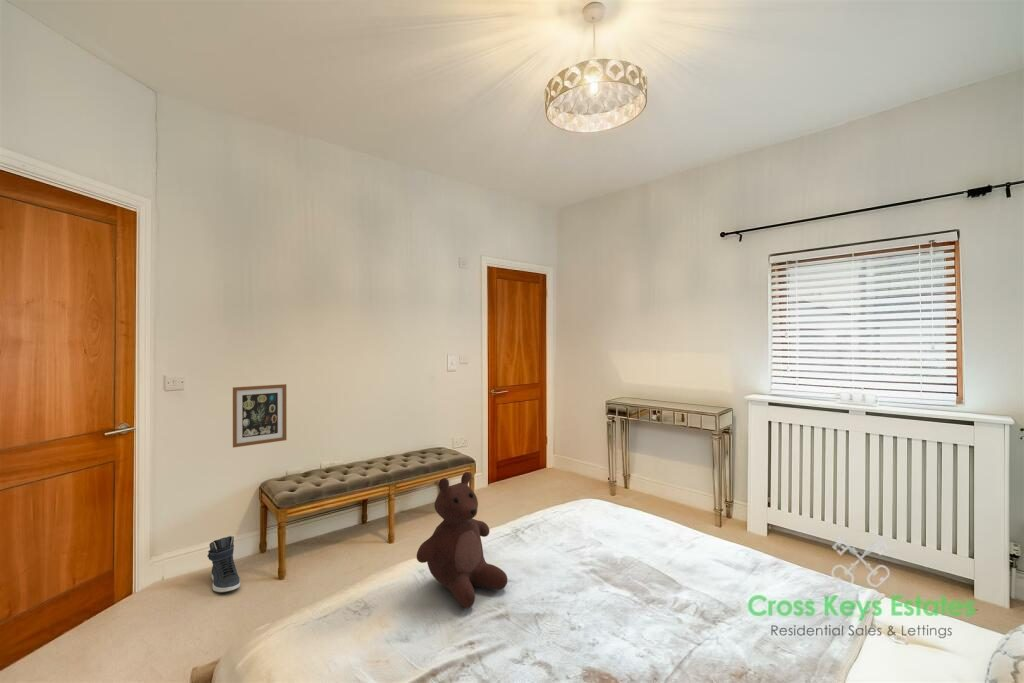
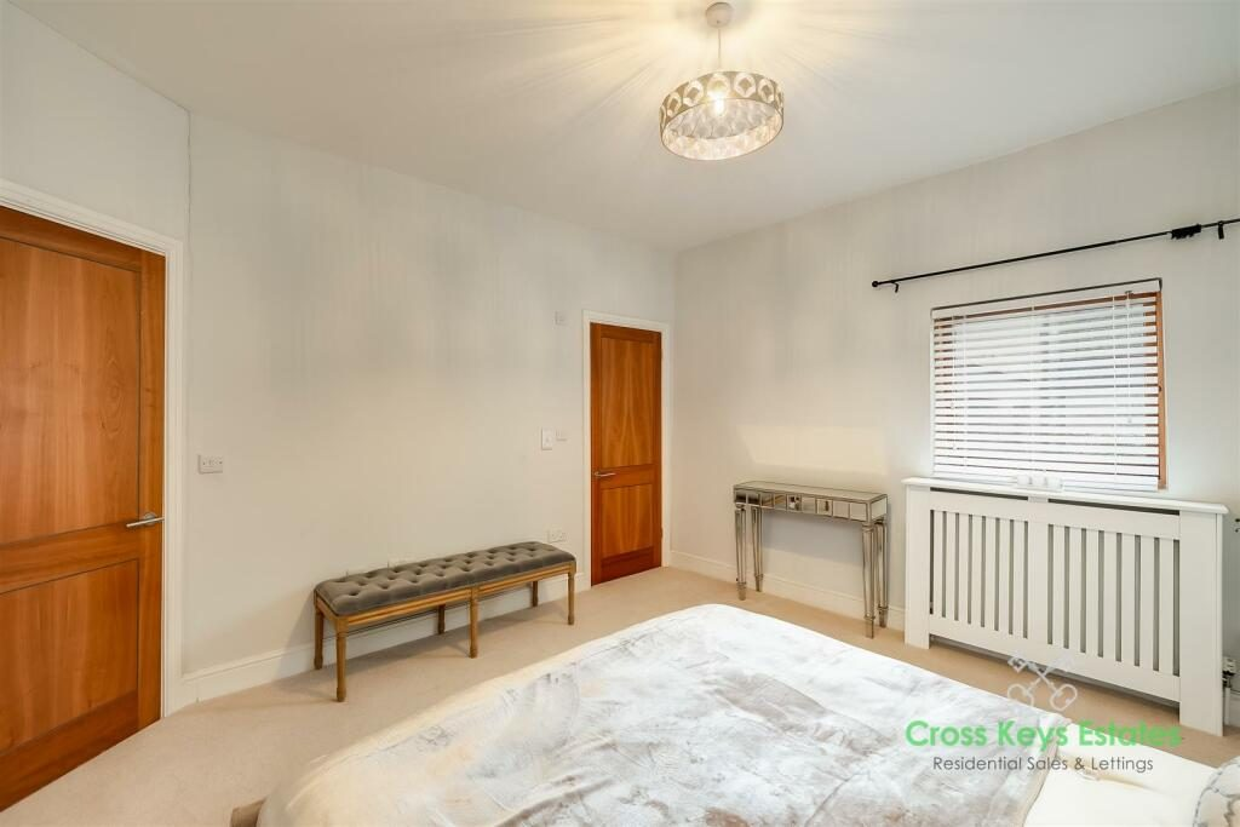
- sneaker (225, 561)
- teddy bear (465, 532)
- wall art (260, 414)
